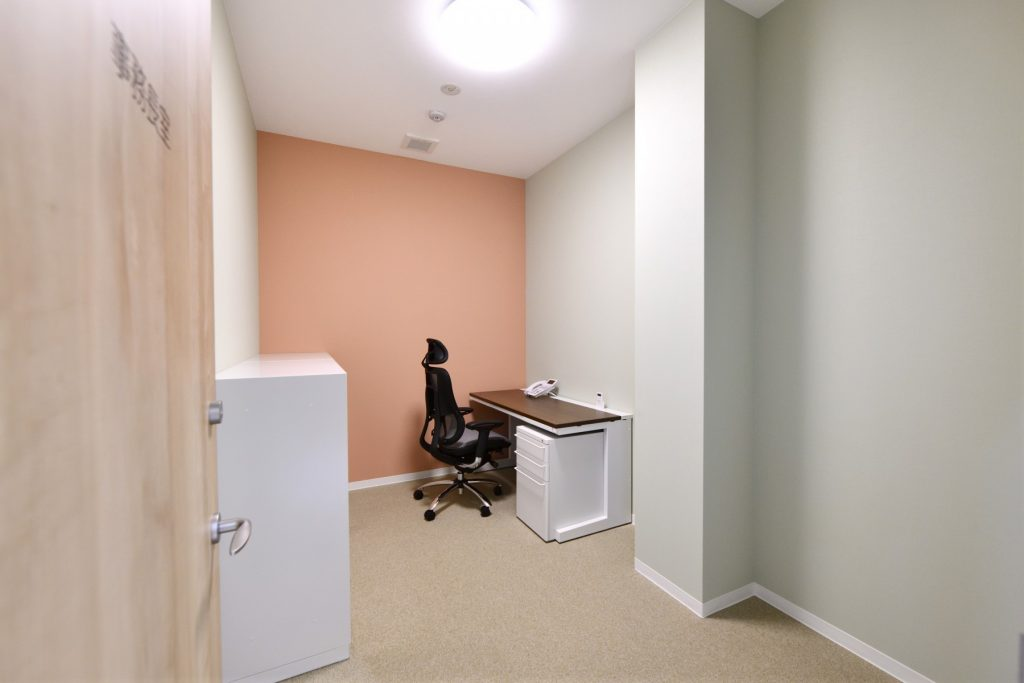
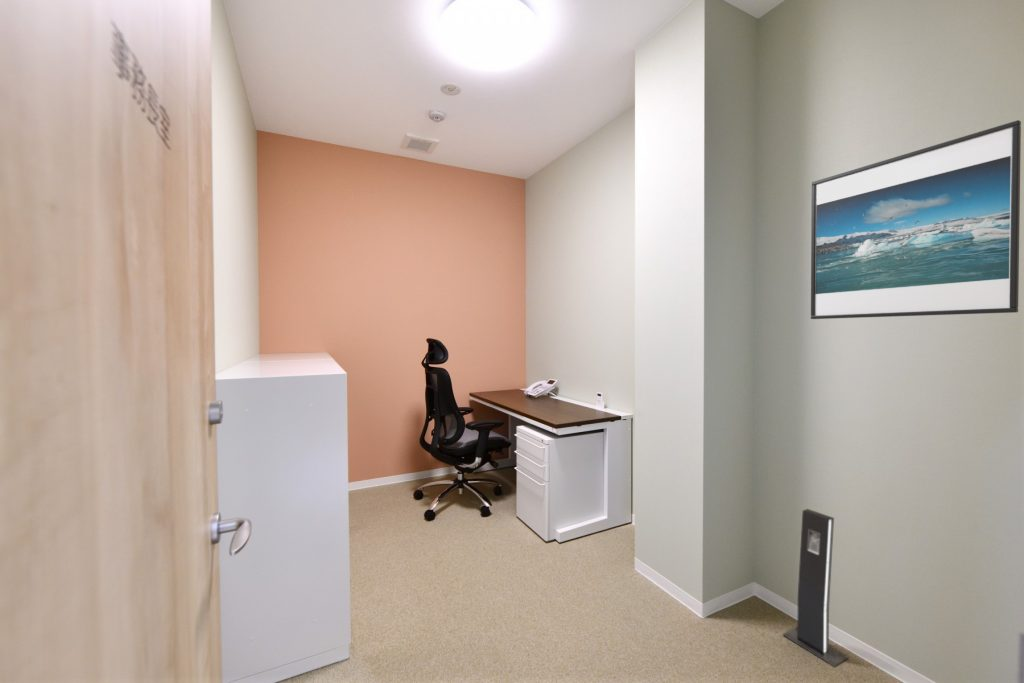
+ speaker (814, 580)
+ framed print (898, 236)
